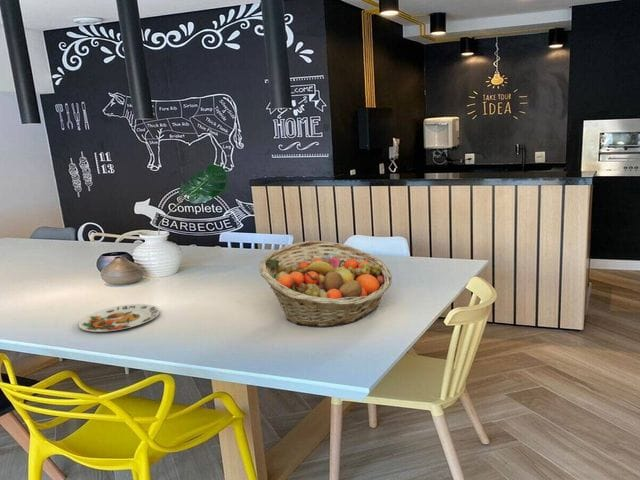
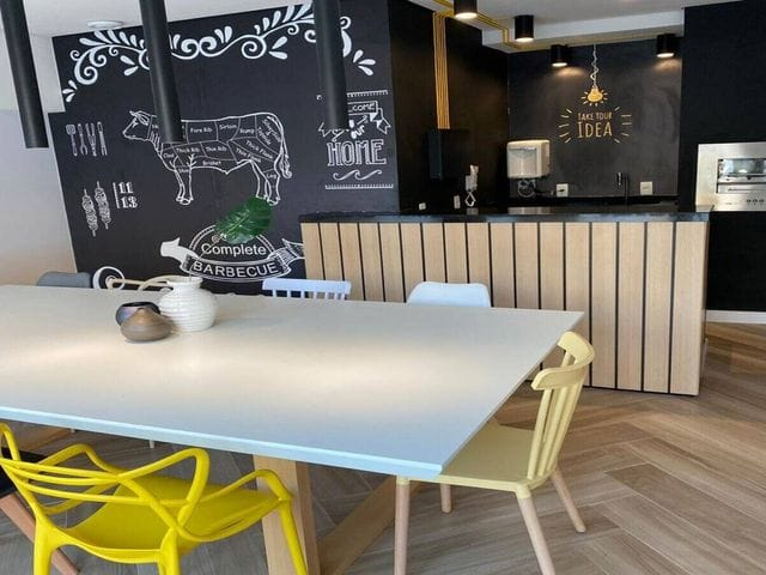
- fruit basket (327, 280)
- plate (120, 318)
